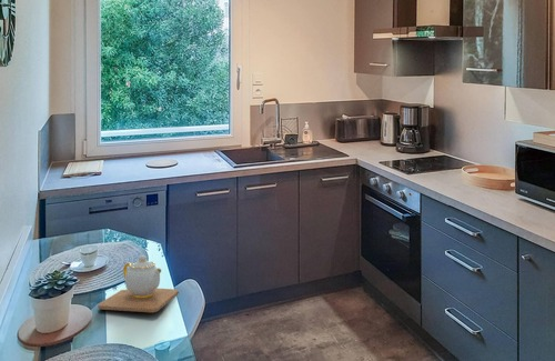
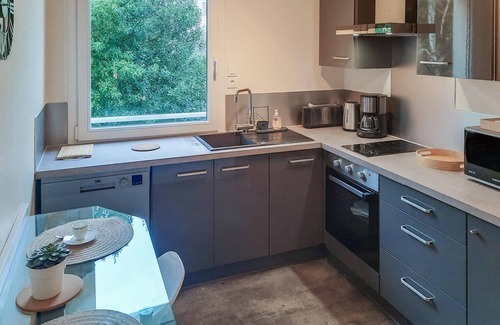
- teapot (140, 278)
